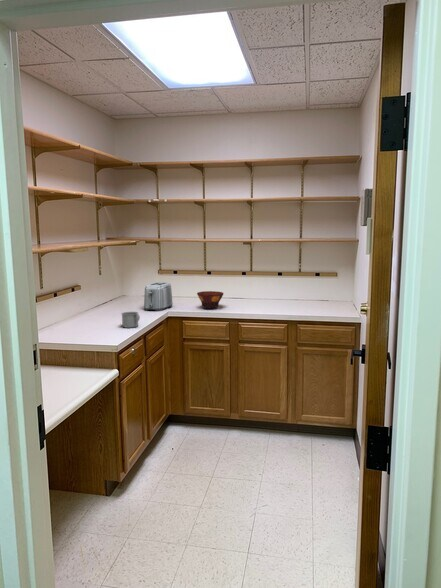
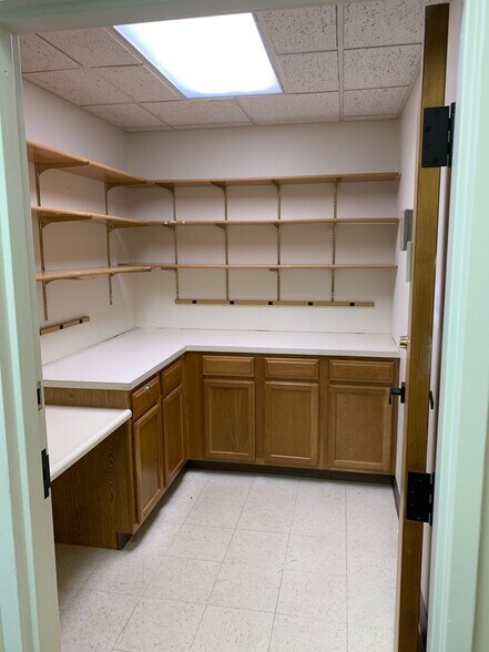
- mug (131, 319)
- bowl (210, 300)
- toaster (159, 296)
